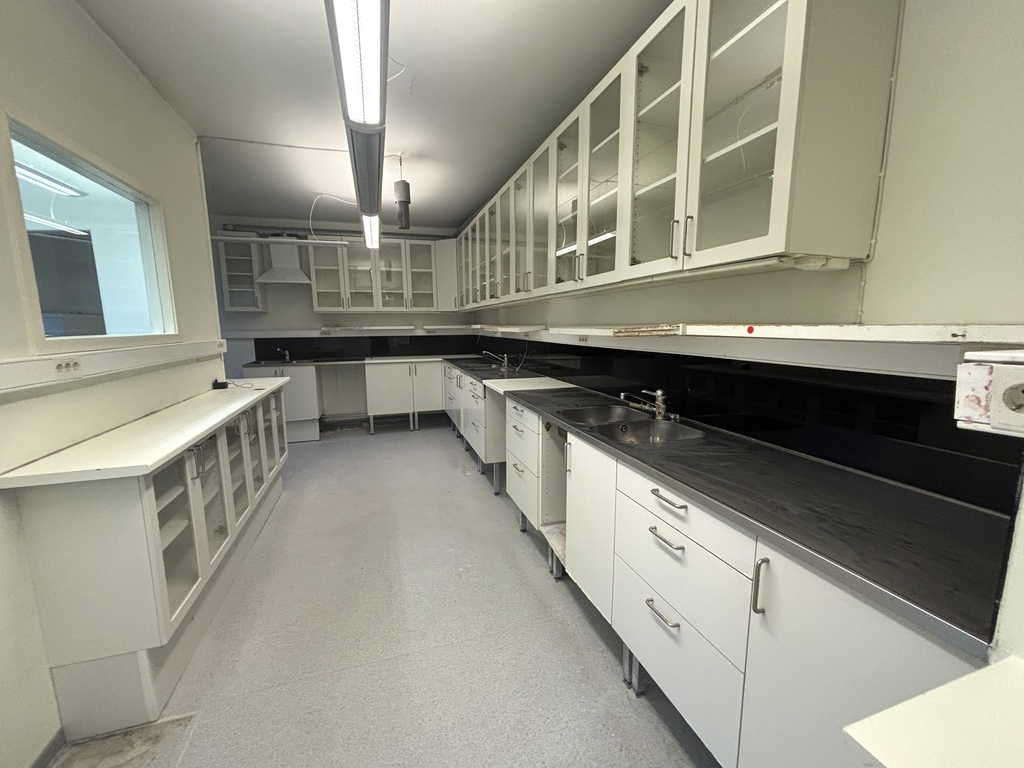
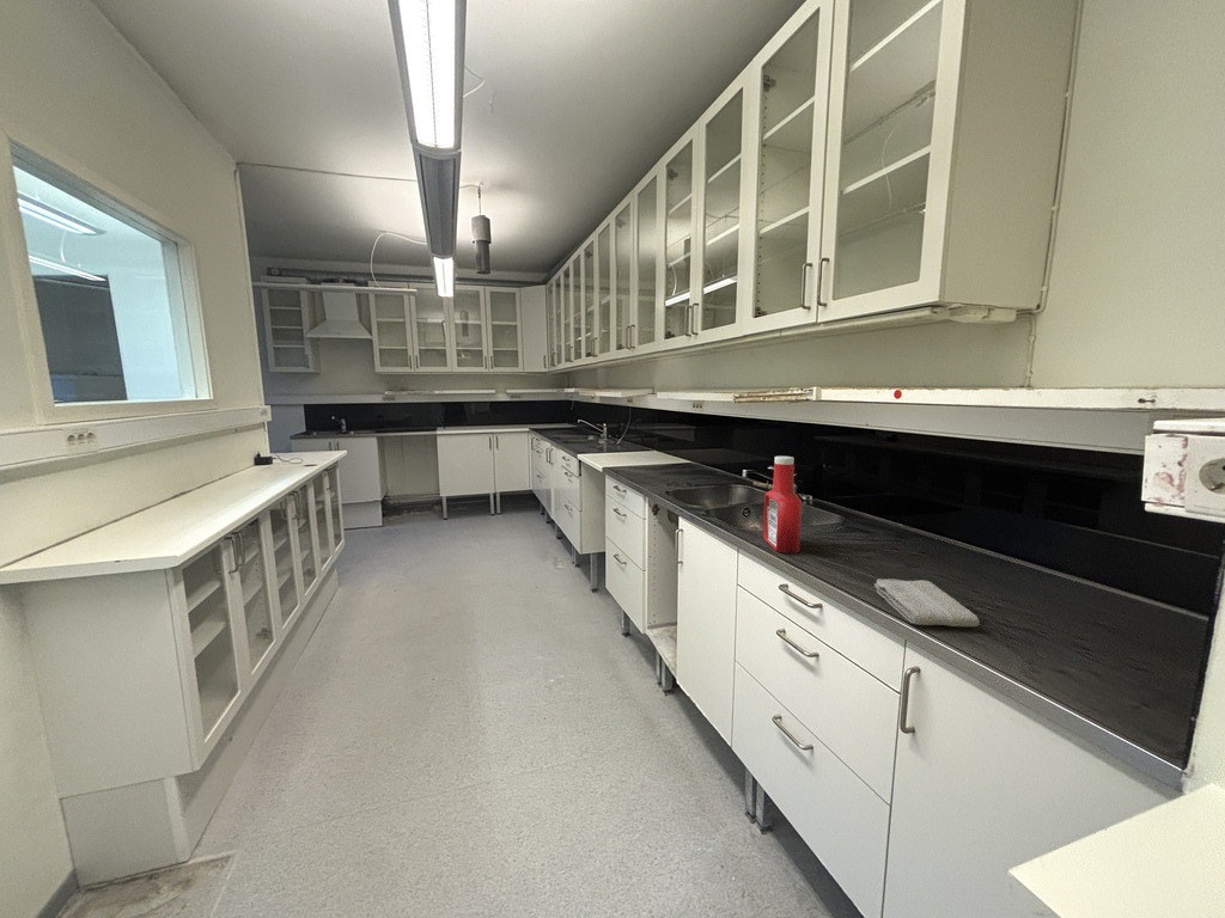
+ soap bottle (782, 501)
+ washcloth (921, 600)
